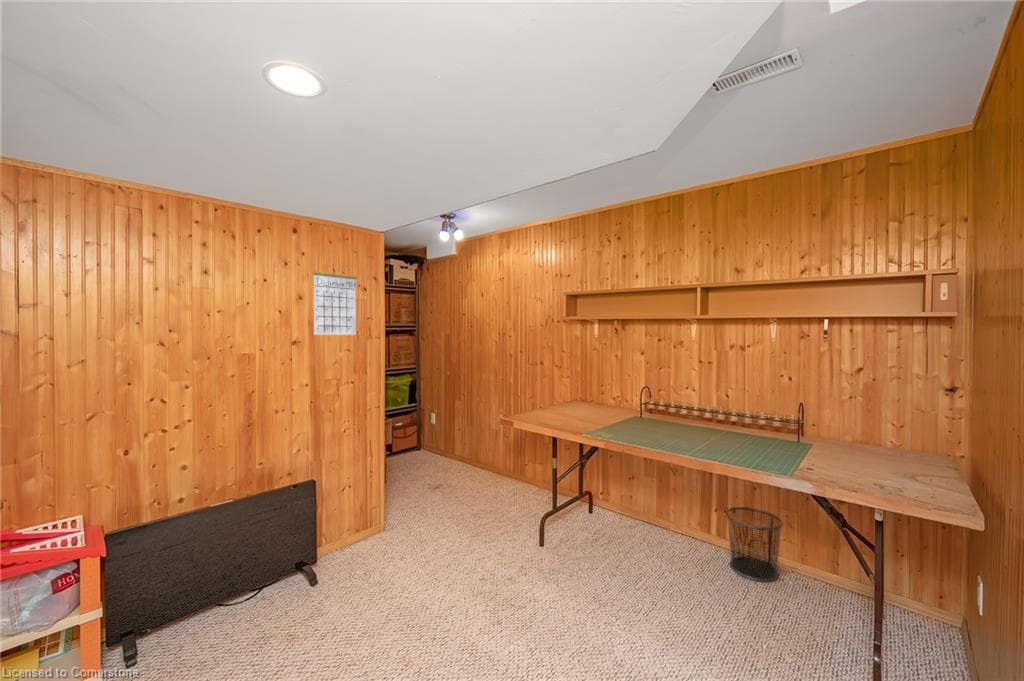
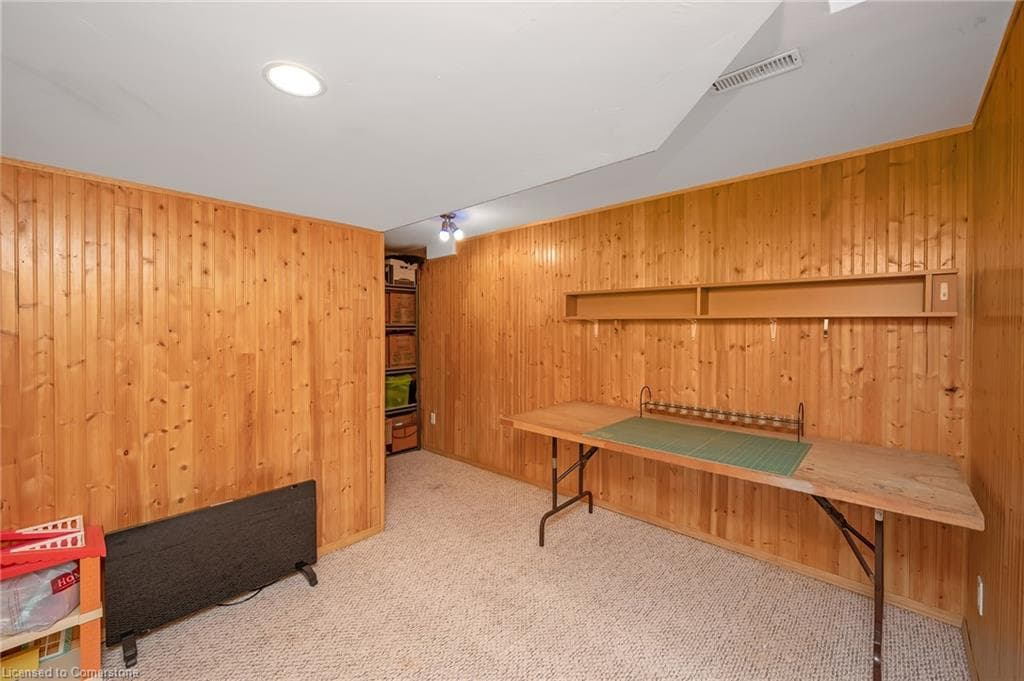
- waste bin (753, 542)
- calendar (335, 296)
